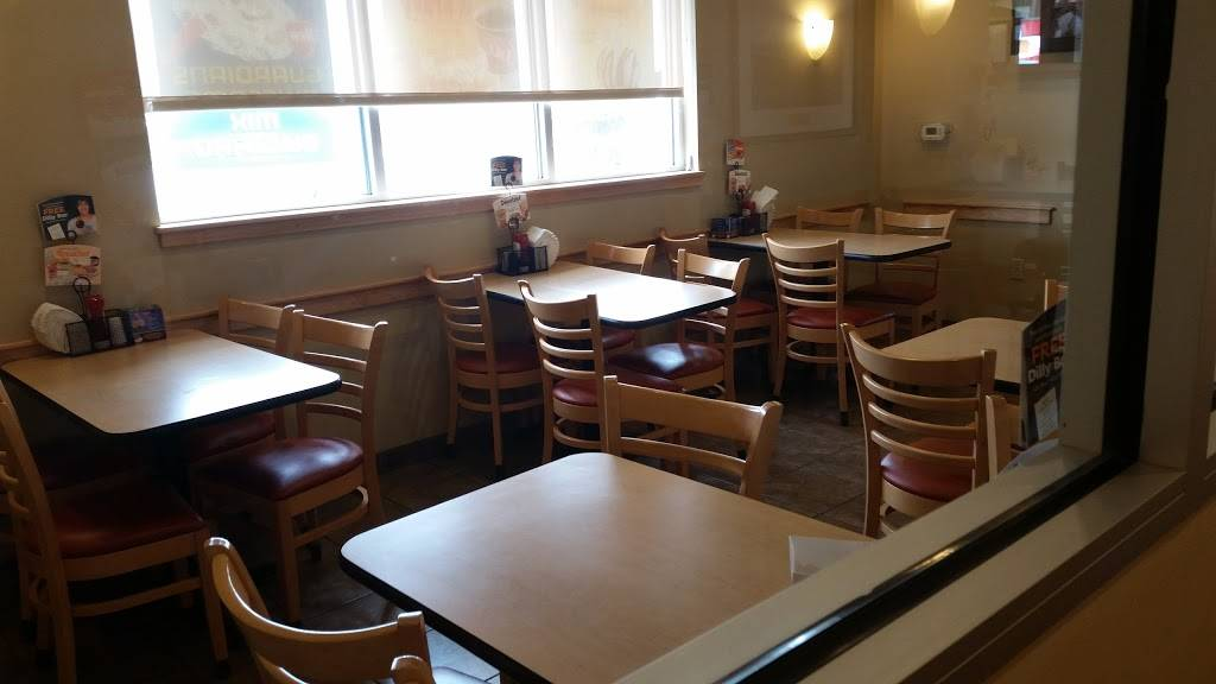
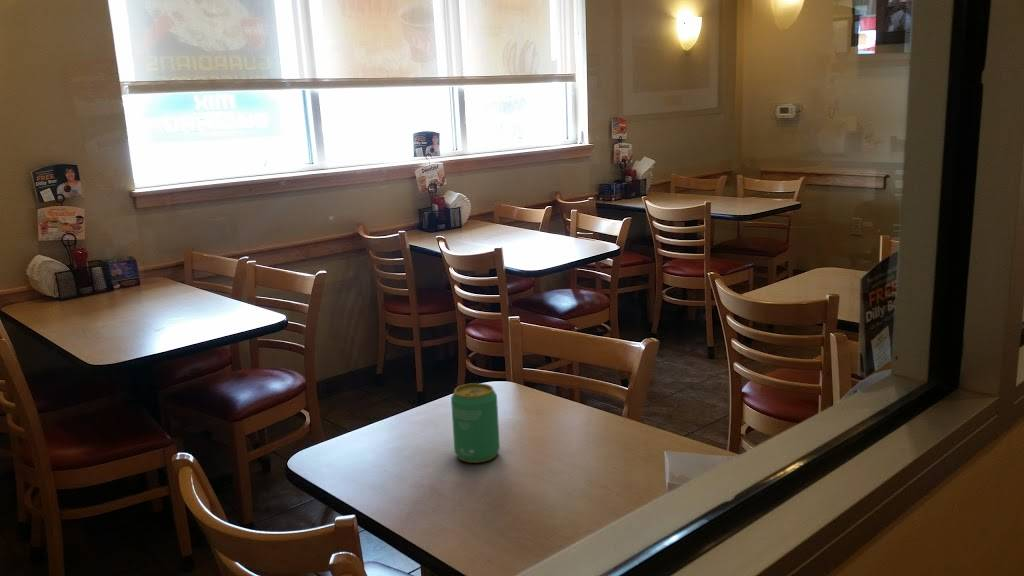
+ beverage can (475, 422)
